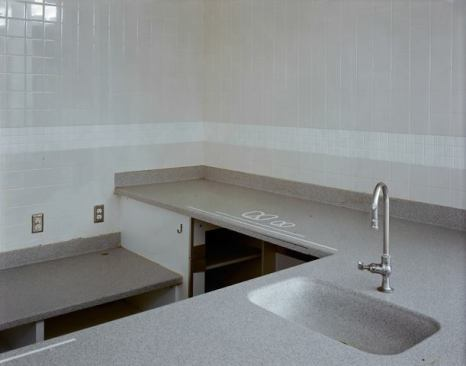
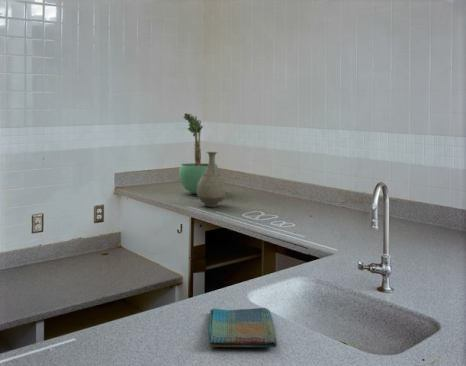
+ vase (211, 179)
+ potted plant (198, 153)
+ dish towel (241, 325)
